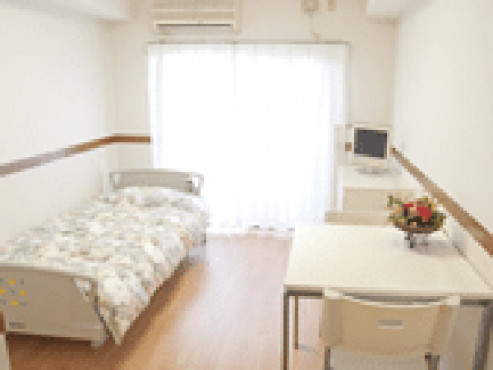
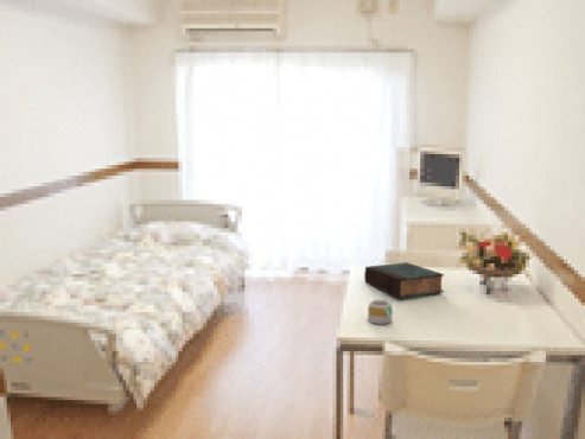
+ mug (381, 312)
+ book (402, 279)
